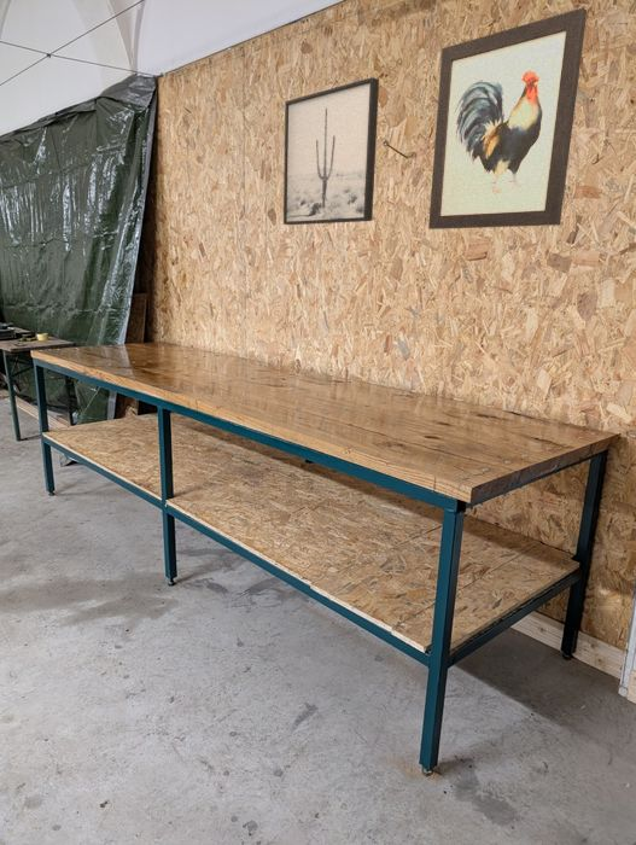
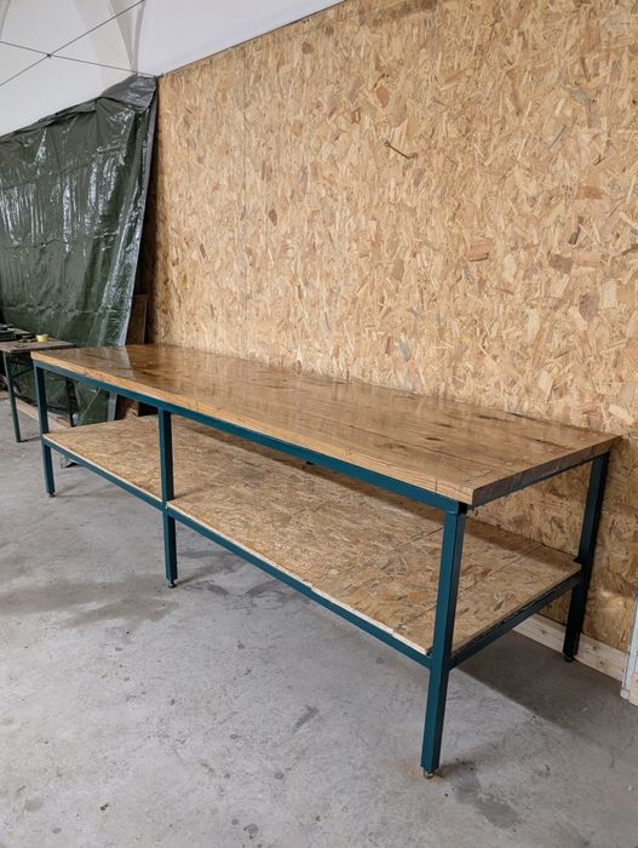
- wall art (497, 133)
- wall art (326, 158)
